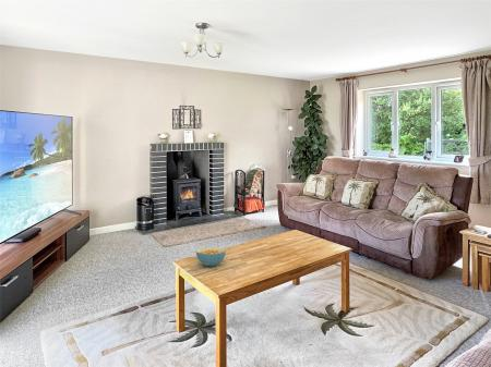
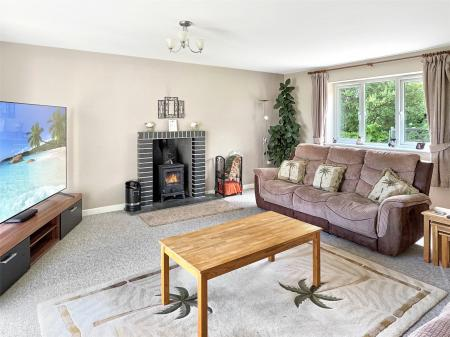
- cereal bowl (211, 257)
